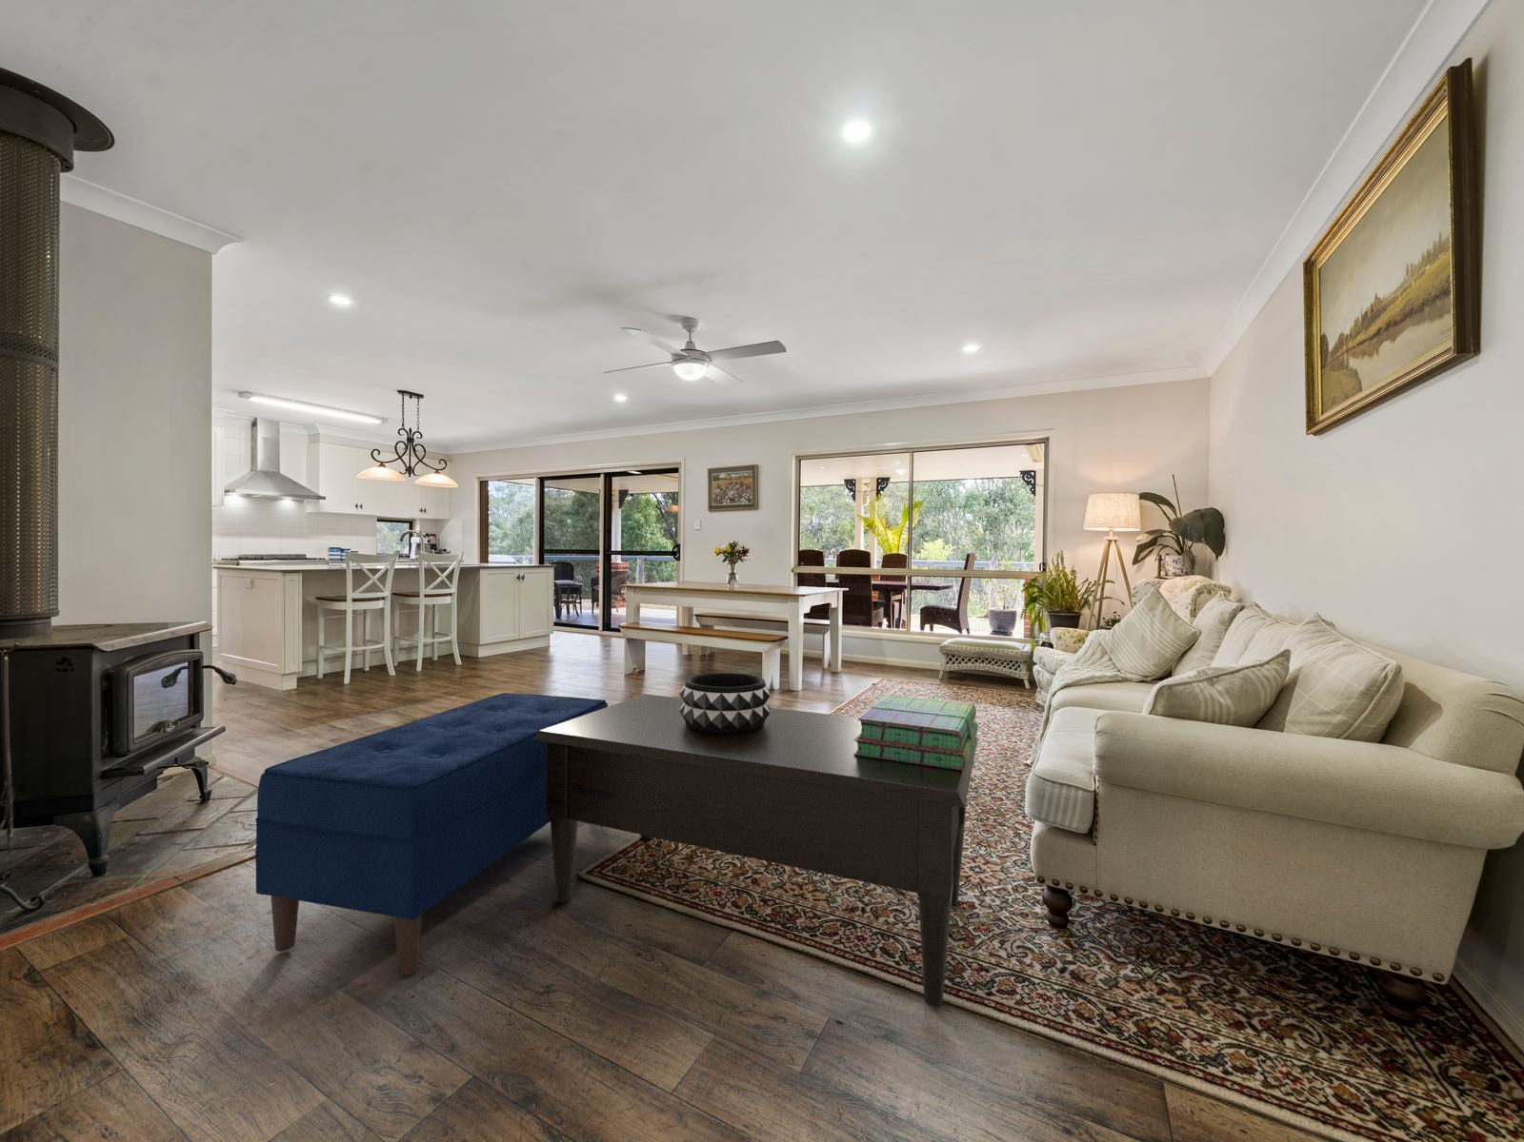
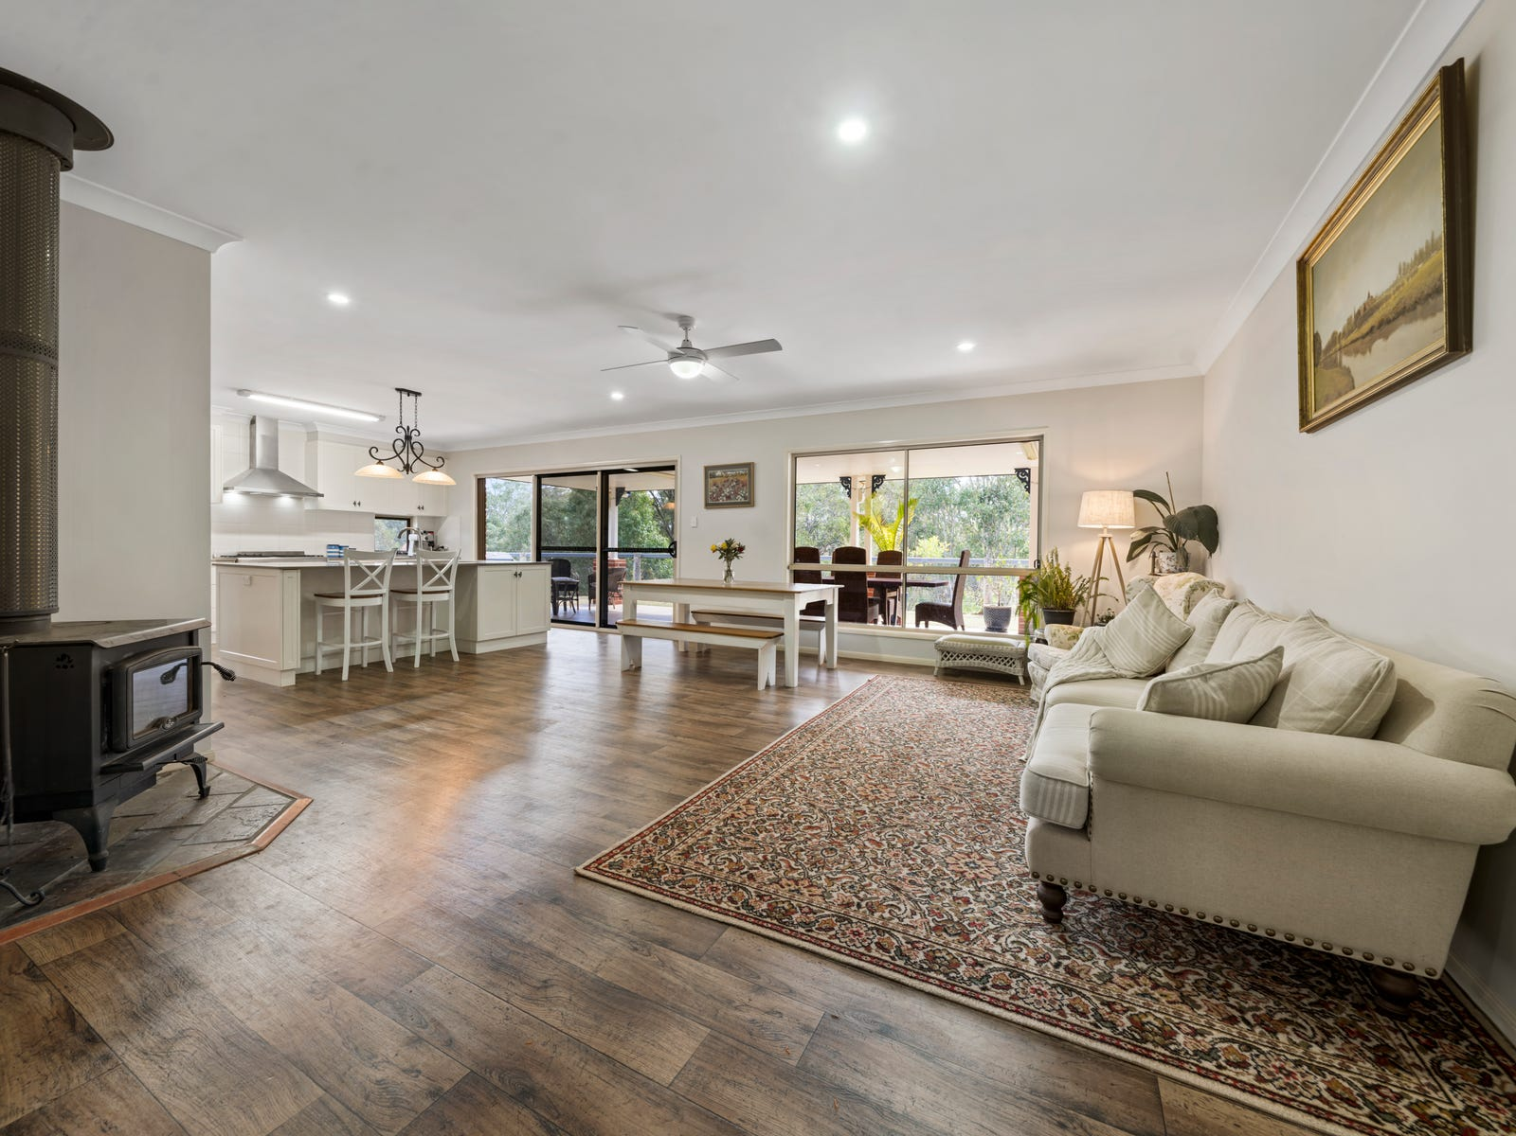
- decorative bowl (725, 701)
- coffee table (758, 815)
- stack of books (919, 726)
- bench (470, 799)
